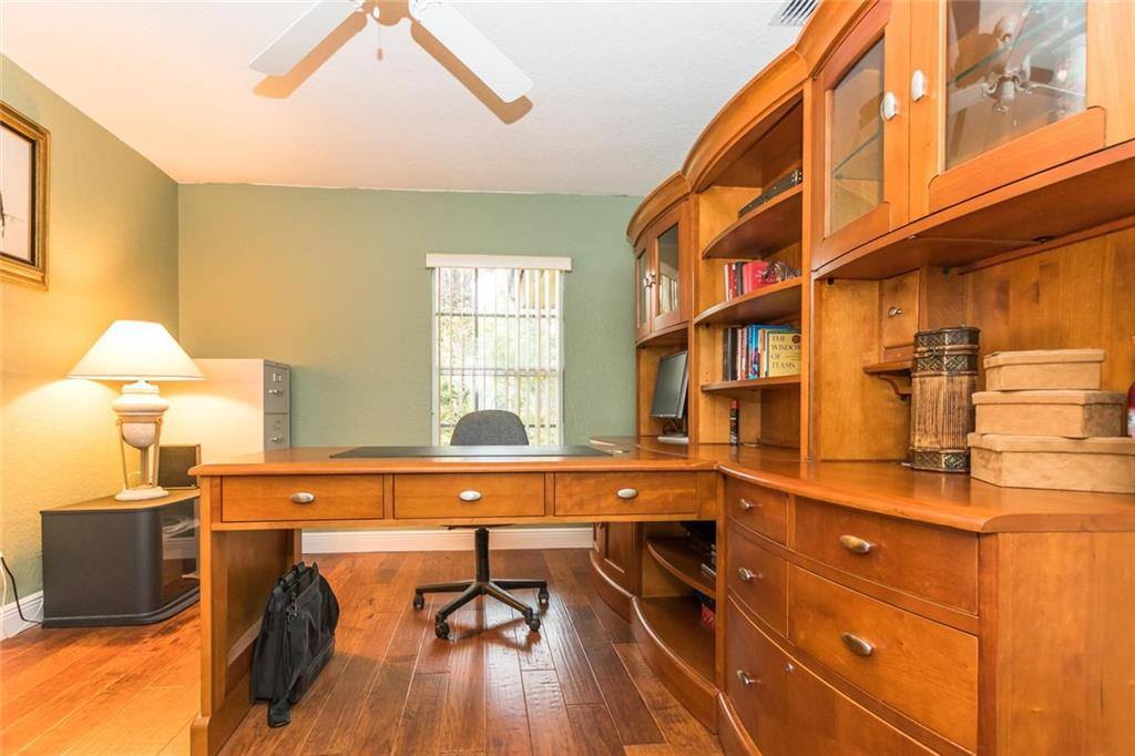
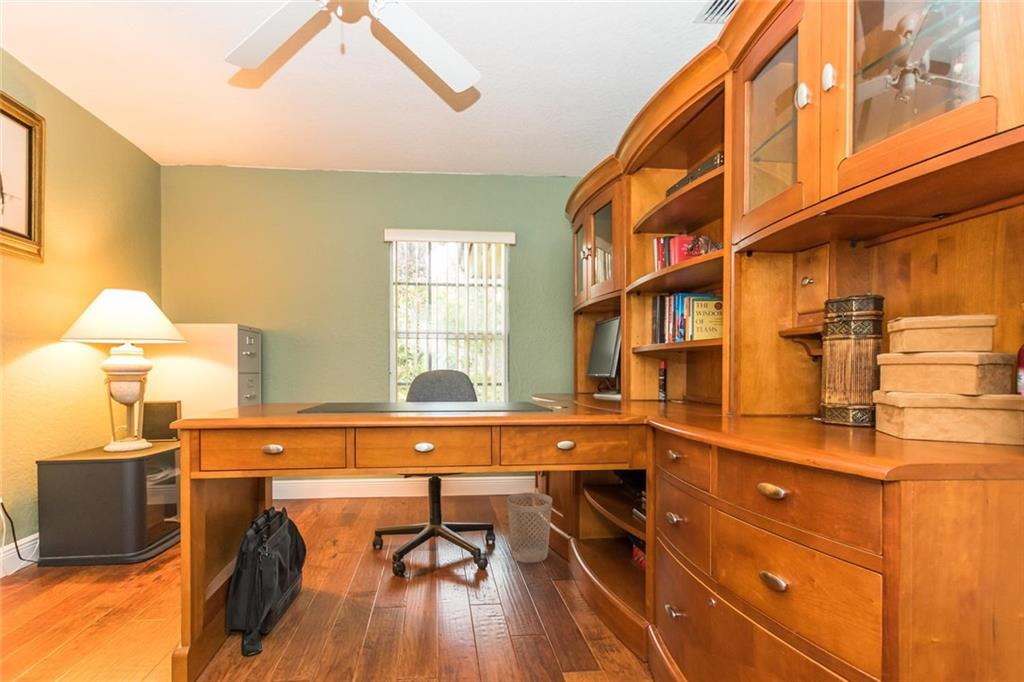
+ wastebasket (530, 527)
